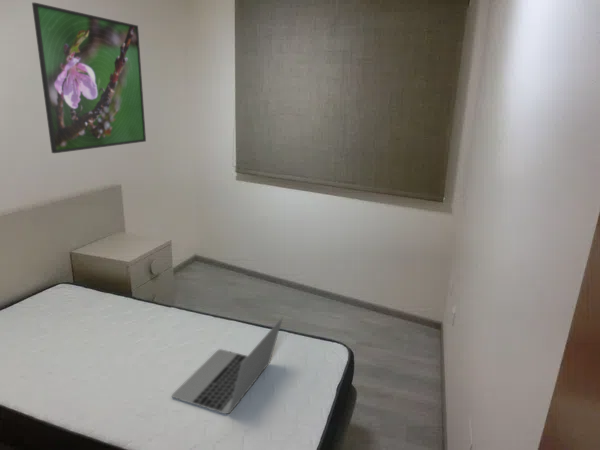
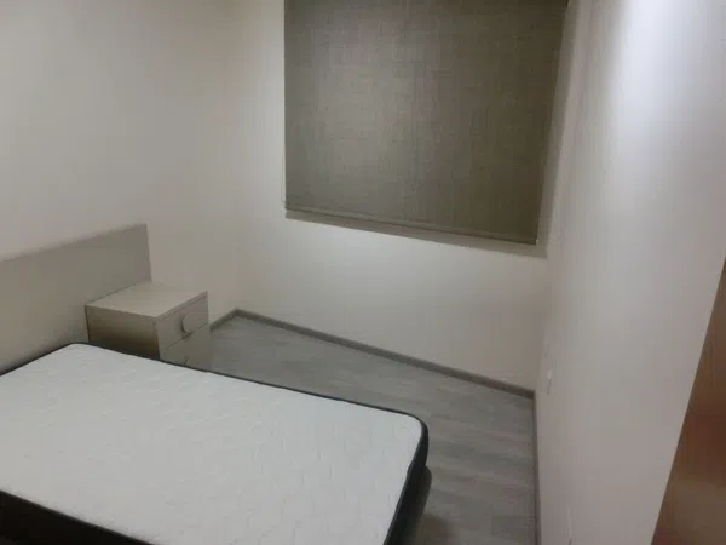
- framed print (98, 83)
- laptop (229, 355)
